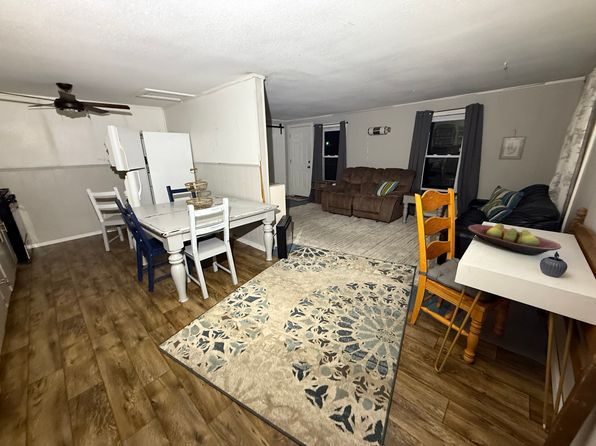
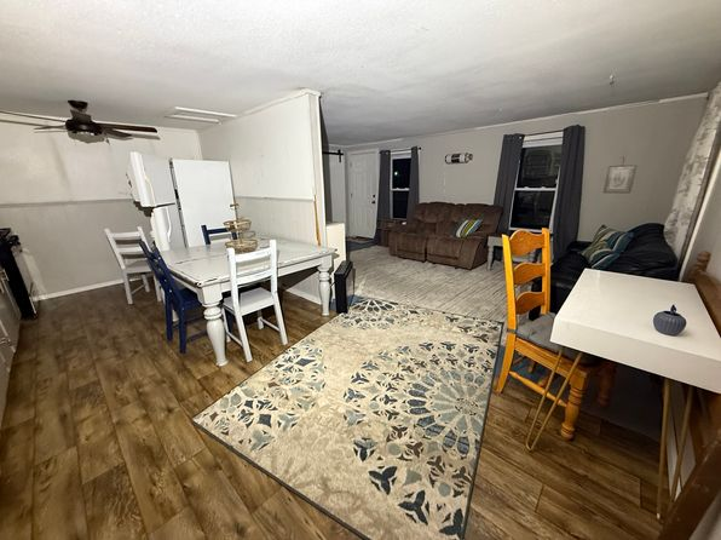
- fruit bowl (508, 236)
